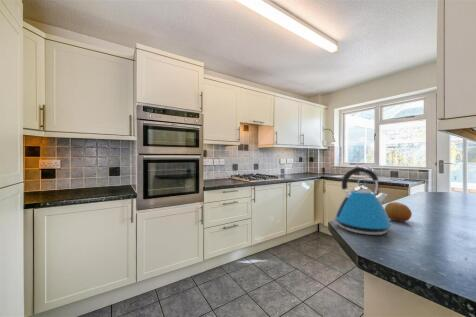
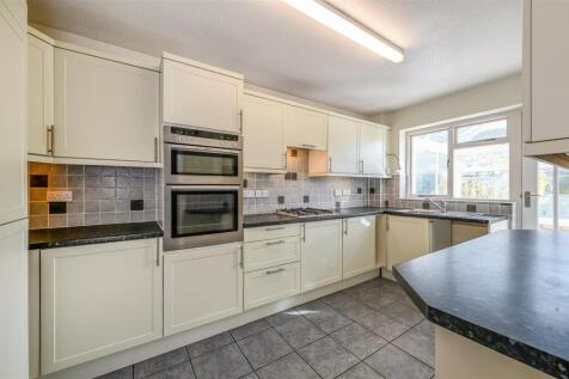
- kettle (359, 197)
- fruit (397, 211)
